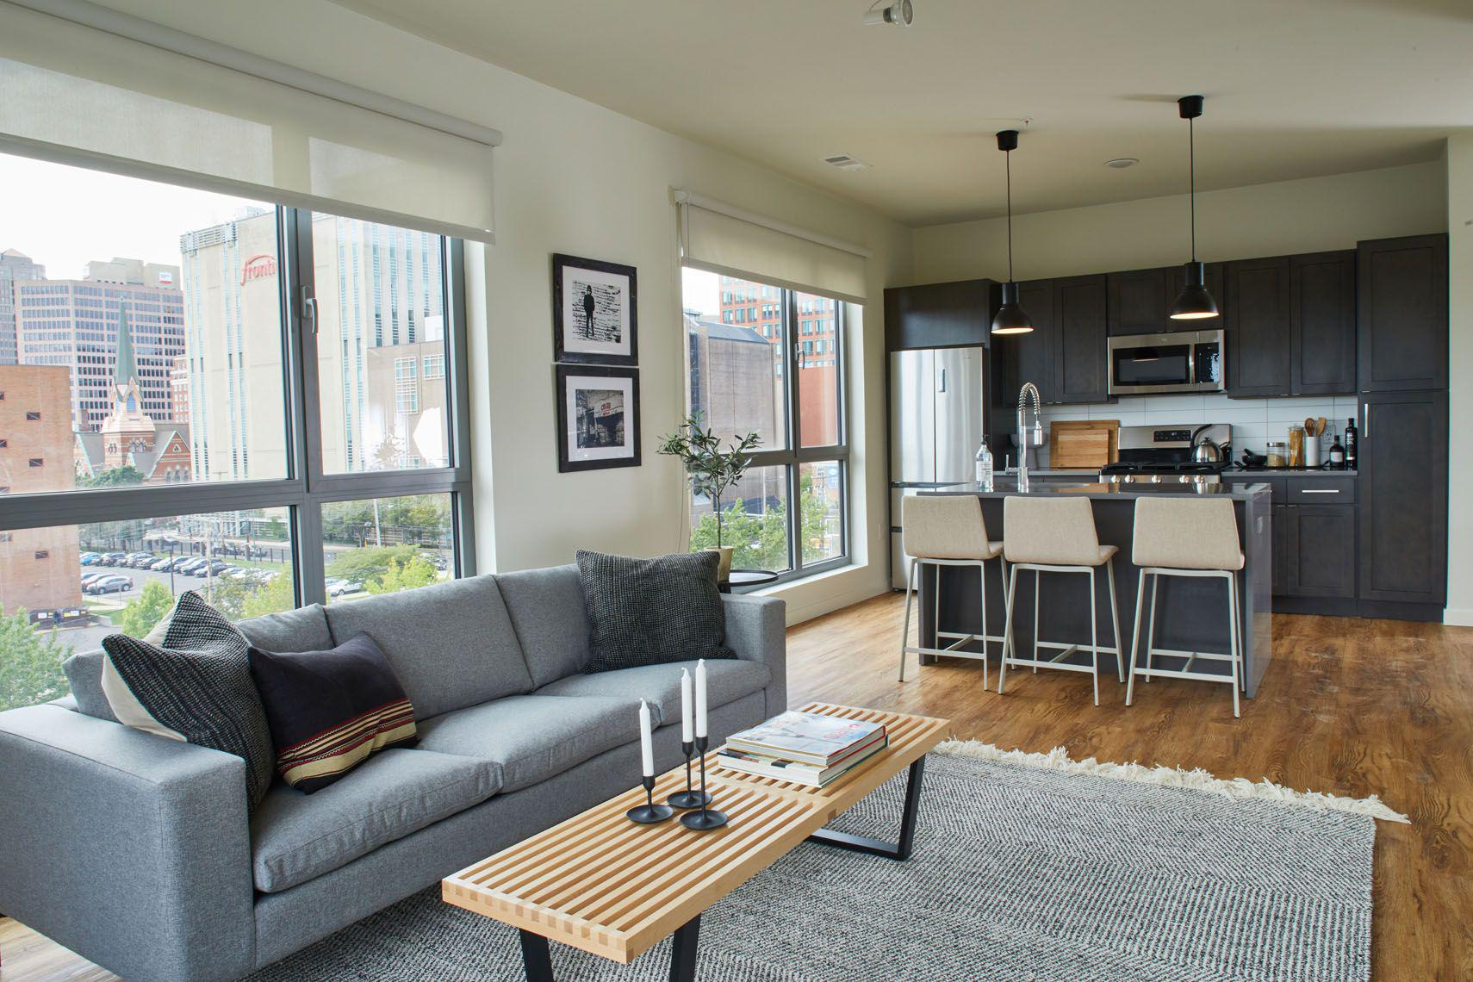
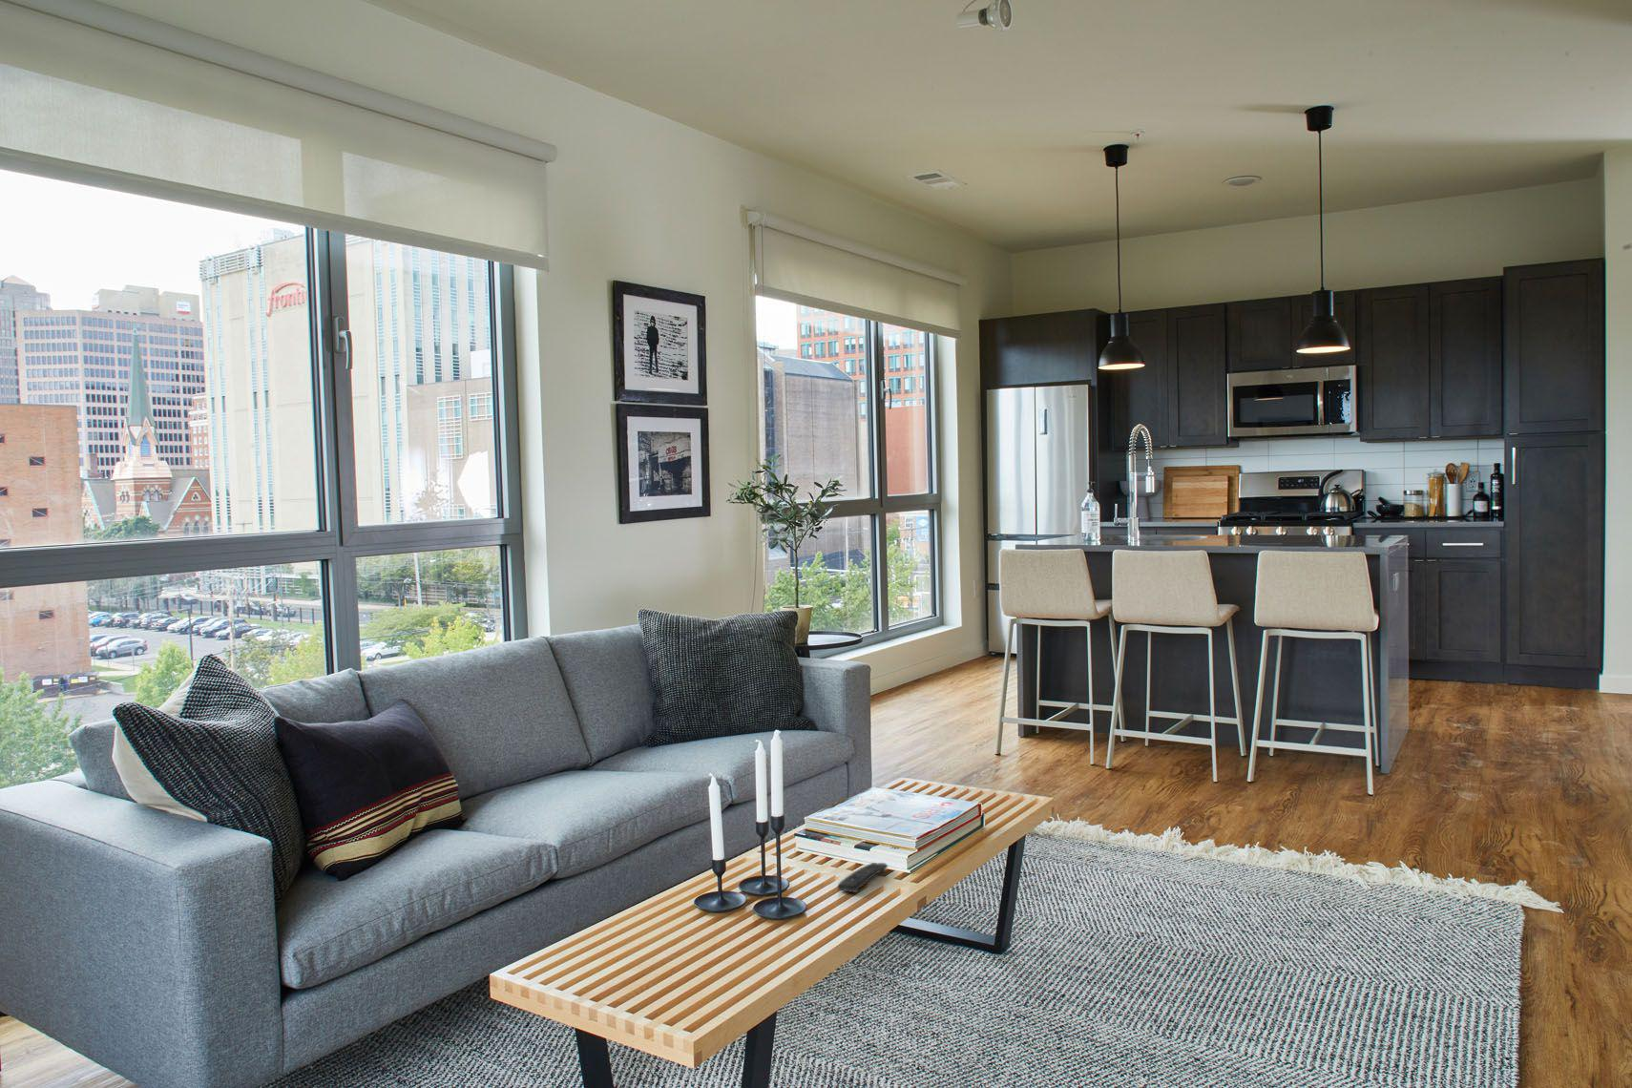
+ remote control (865, 874)
